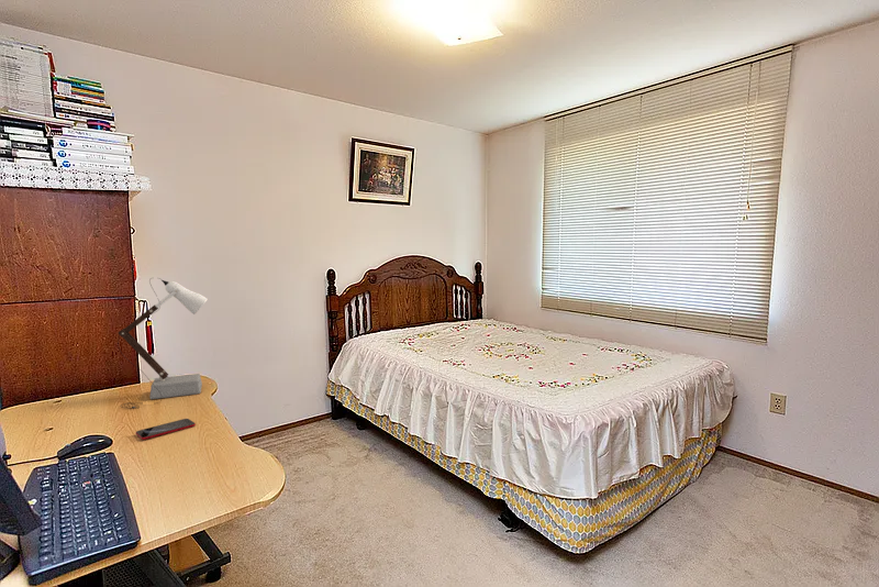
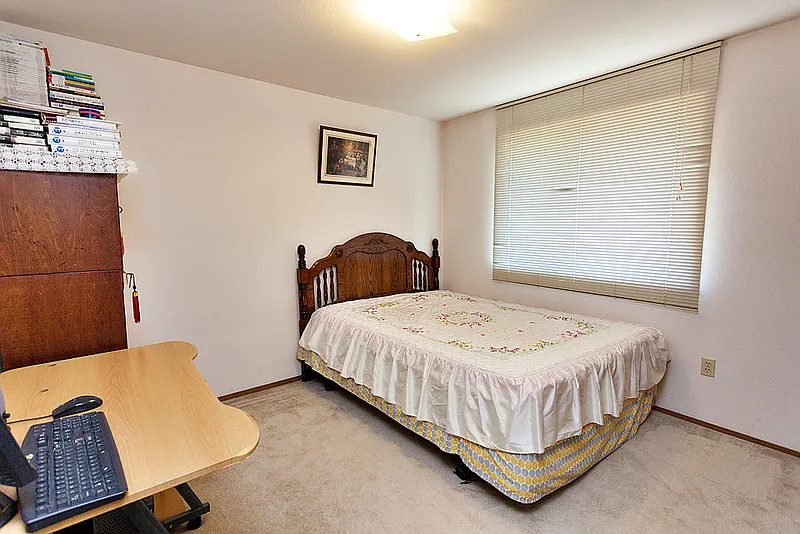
- smartphone (166, 428)
- desk lamp (146, 352)
